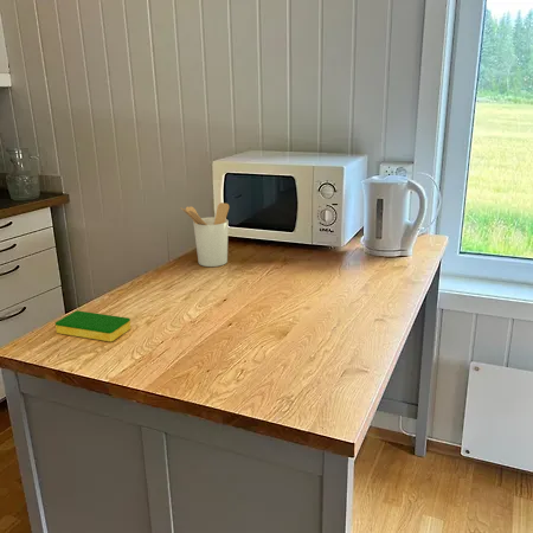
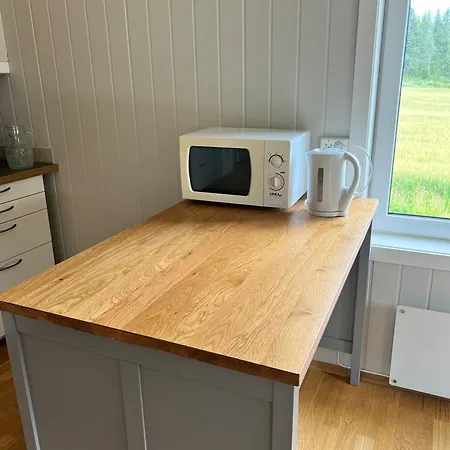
- dish sponge (92, 325)
- utensil holder (205, 233)
